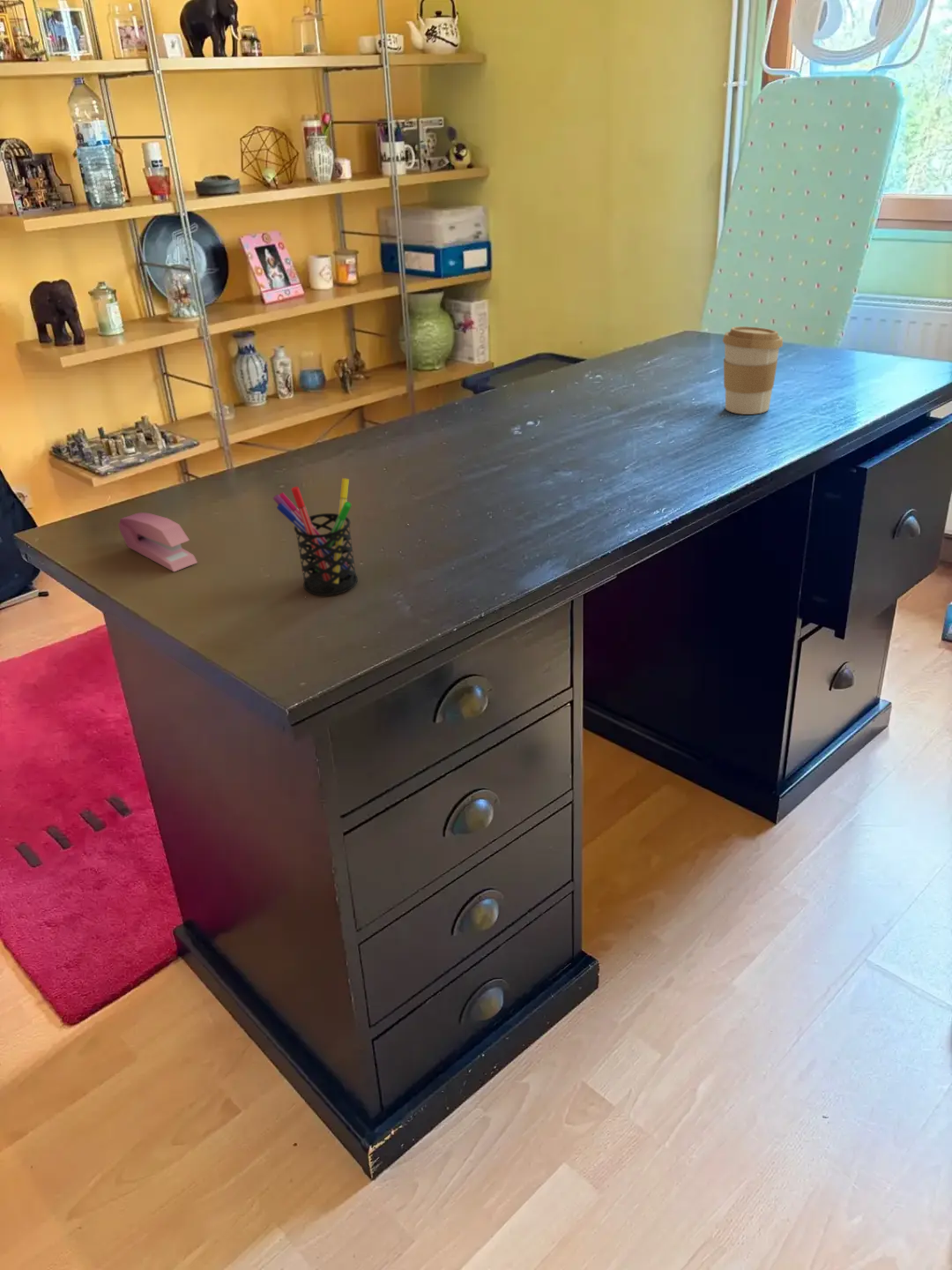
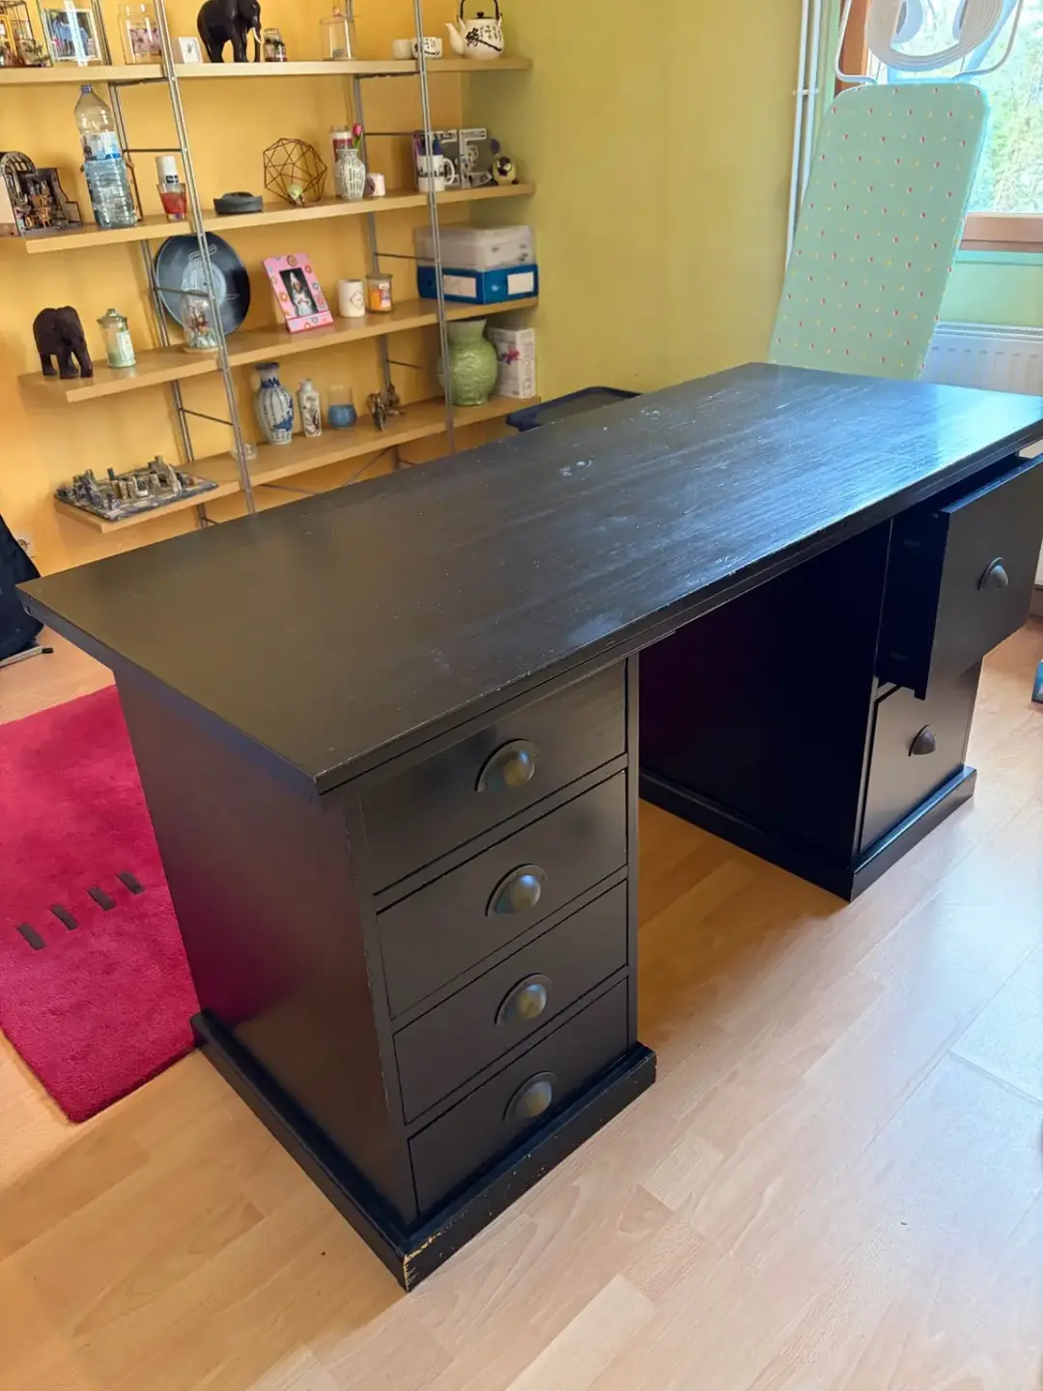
- stapler (154, 534)
- coffee cup (750, 368)
- pen holder (325, 534)
